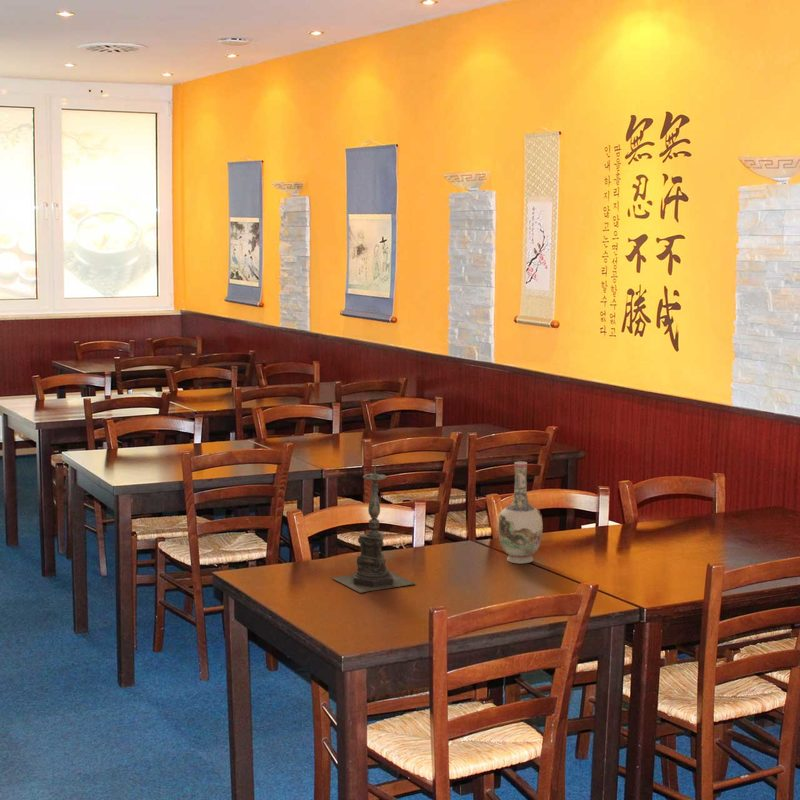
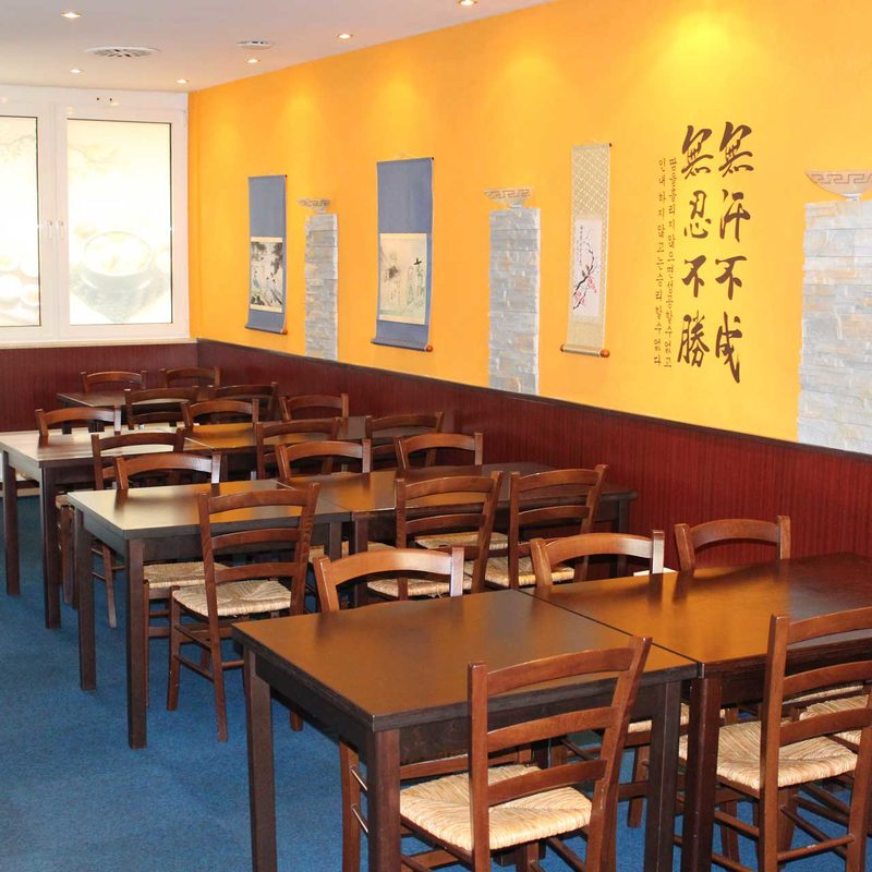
- vase (520, 511)
- candle holder (373, 519)
